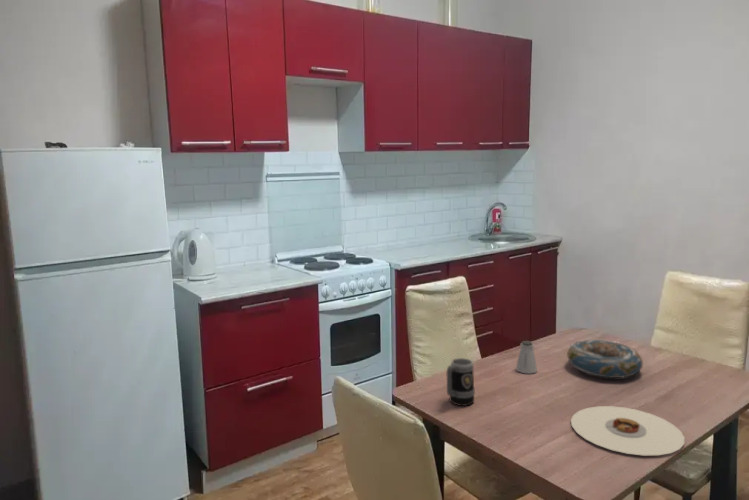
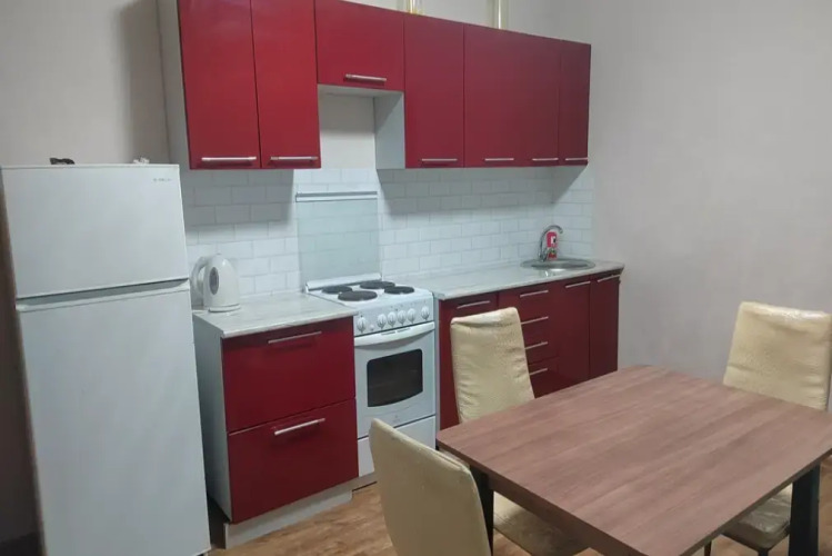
- decorative bowl (604, 357)
- saltshaker (526, 356)
- mug (458, 382)
- plate (625, 425)
